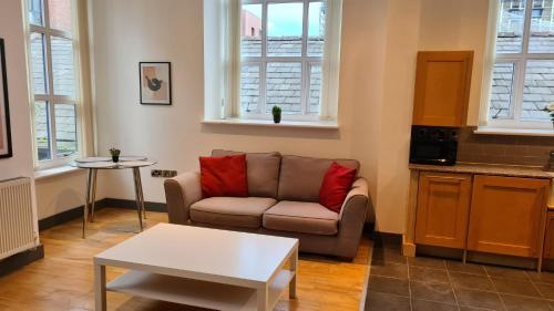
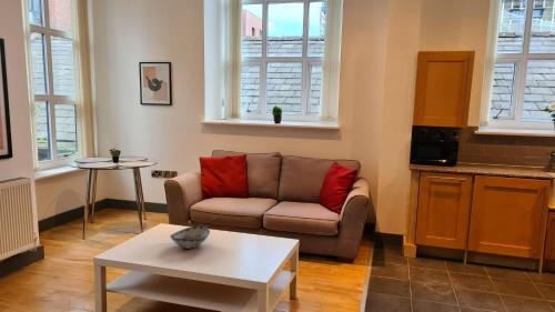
+ decorative bowl (190, 239)
